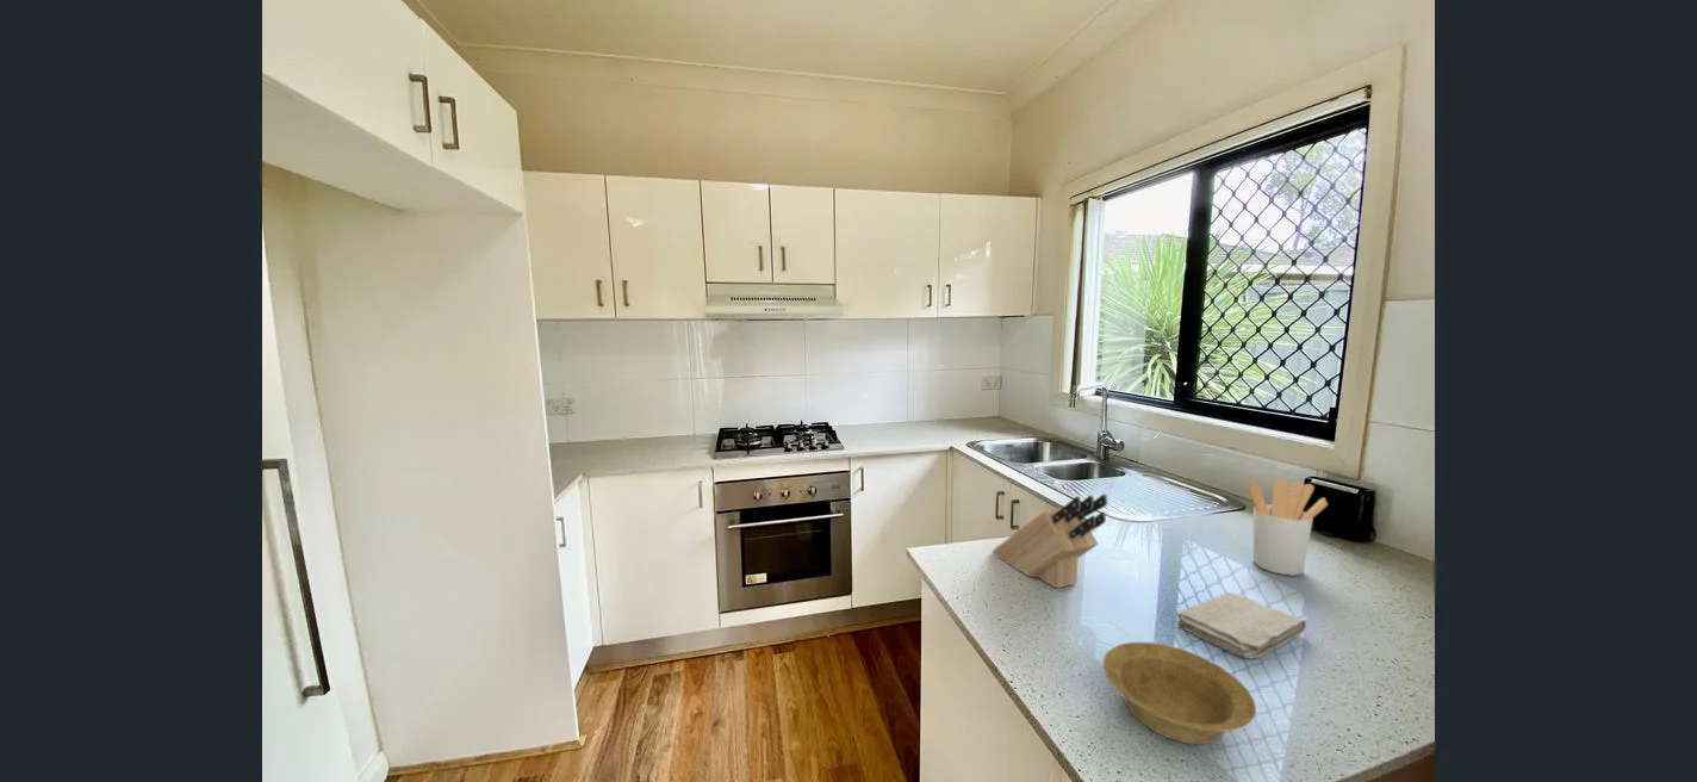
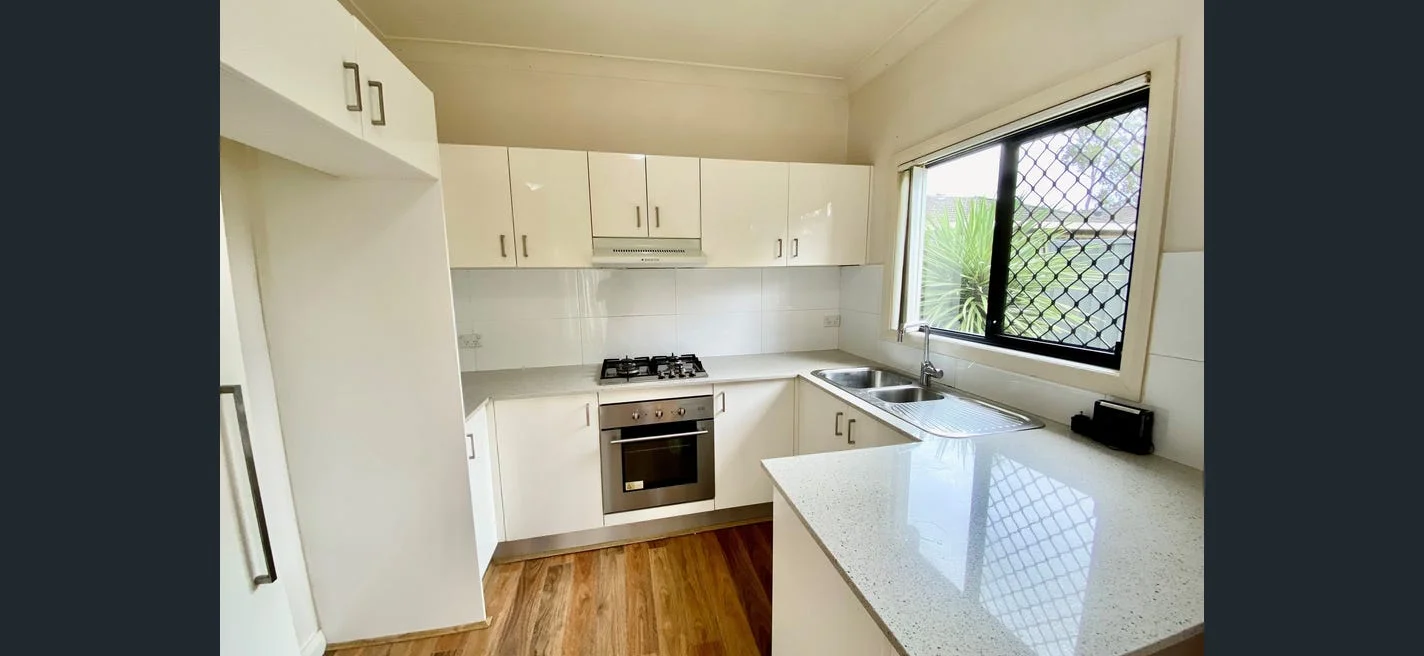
- bowl (1173, 697)
- utensil holder (1283, 522)
- washcloth (1239, 621)
- knife block (1048, 527)
